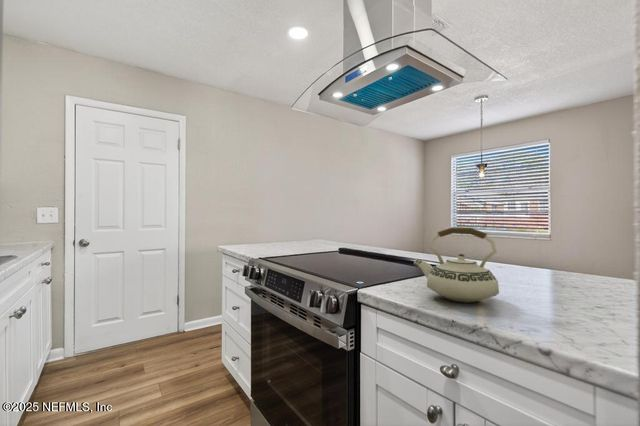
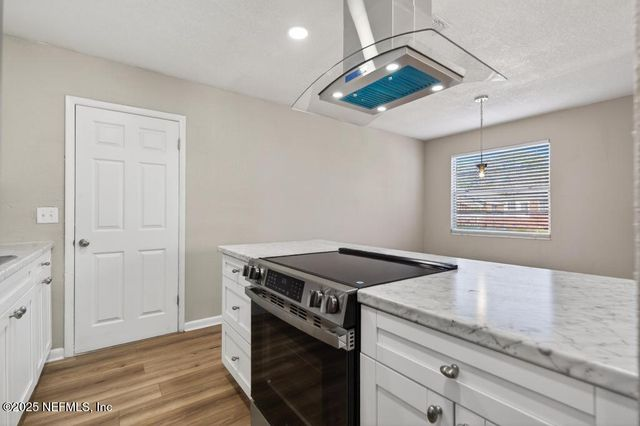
- teakettle (453, 262)
